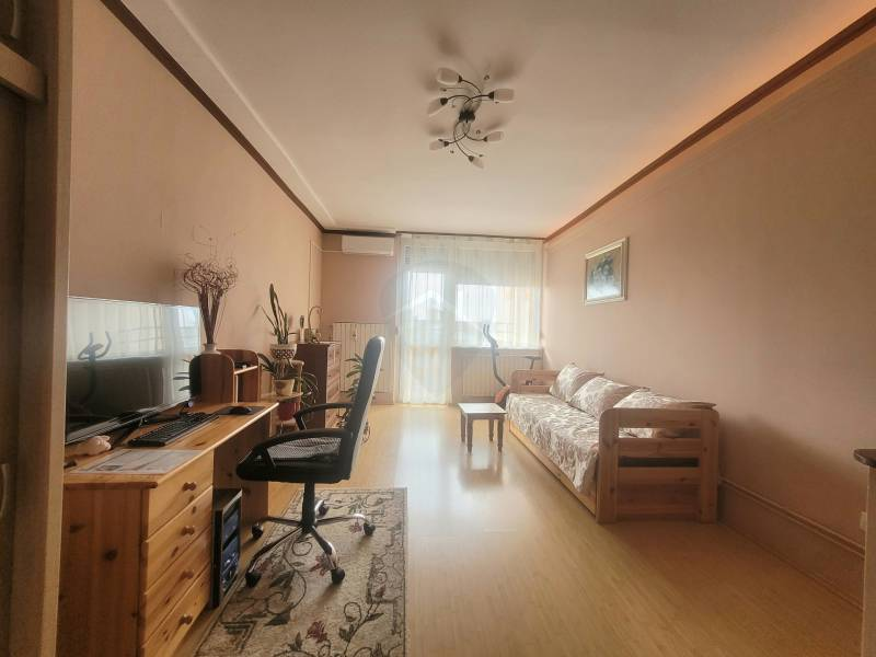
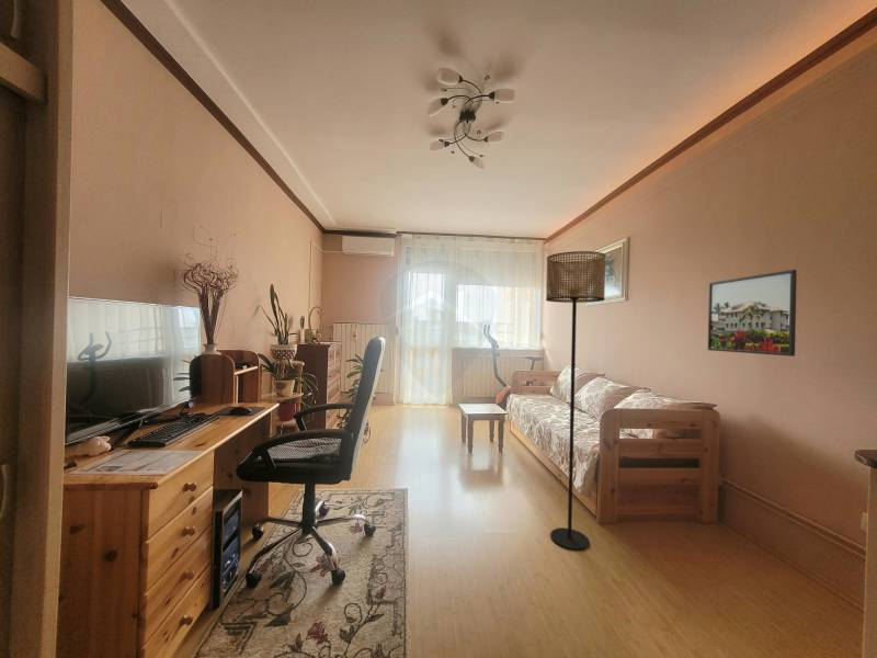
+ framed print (747, 315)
+ floor lamp (572, 397)
